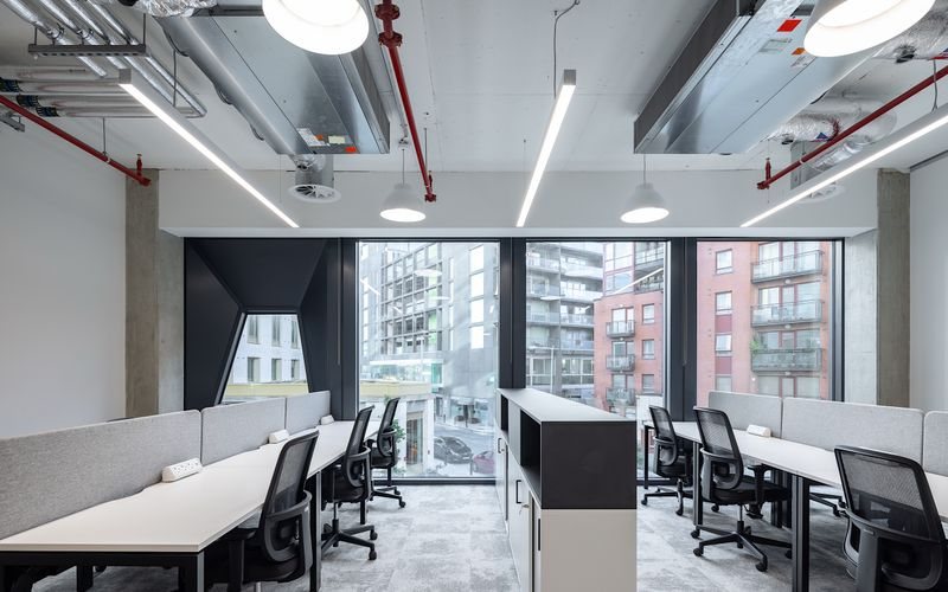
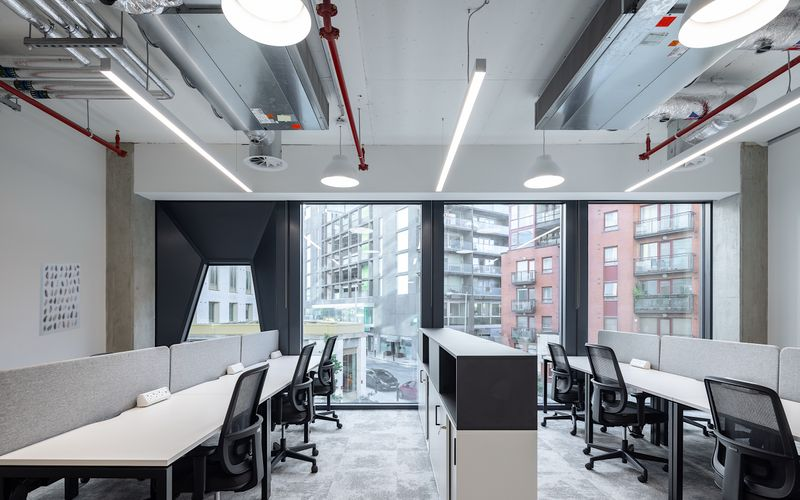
+ wall art (61, 297)
